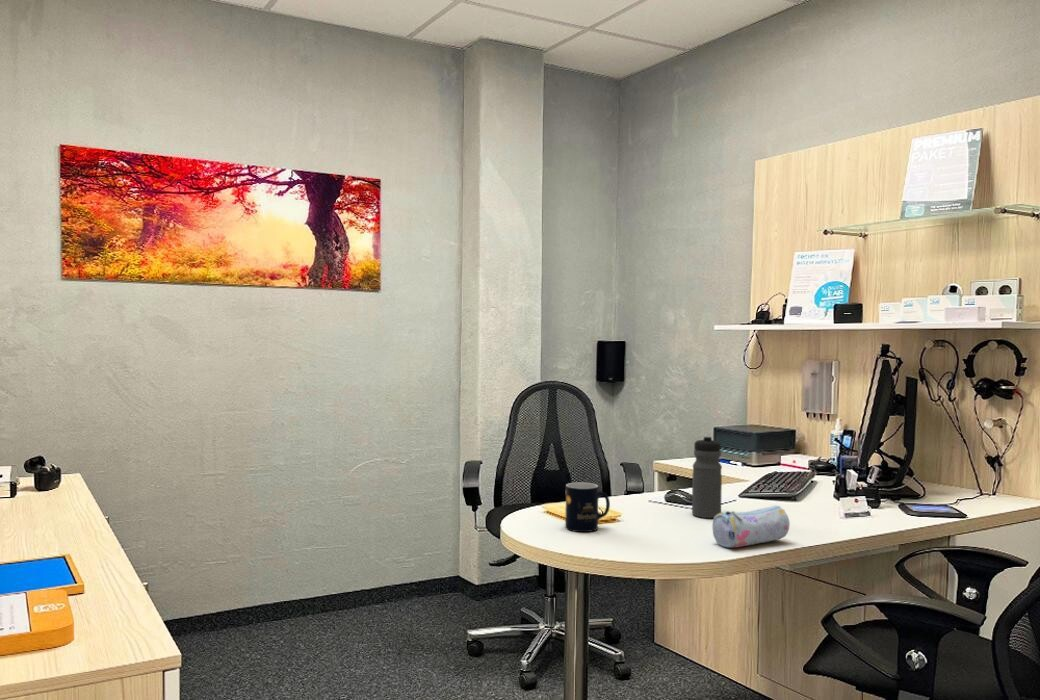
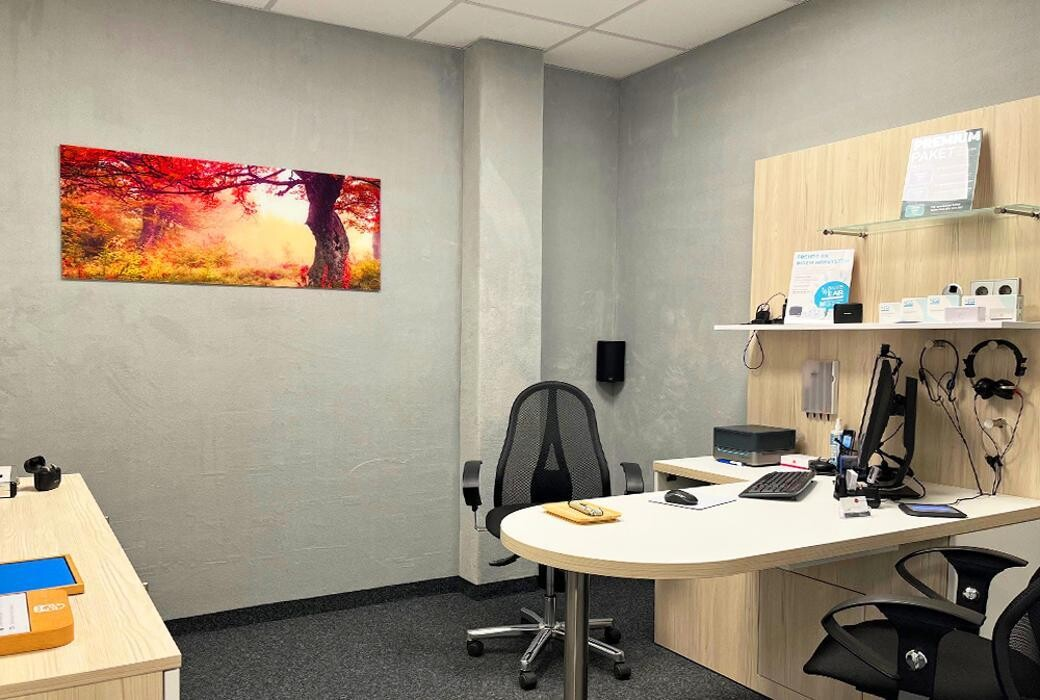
- water bottle (707, 475)
- pencil case (750, 525)
- mug (586, 506)
